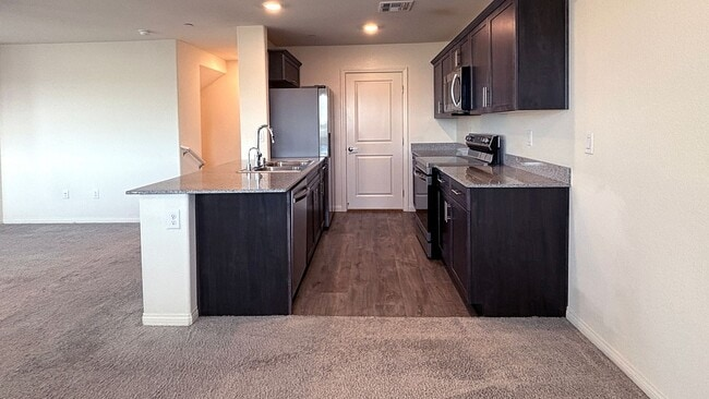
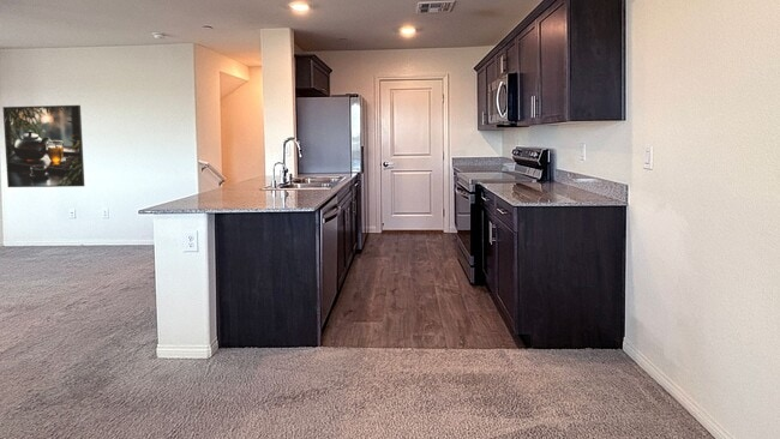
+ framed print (43, 146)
